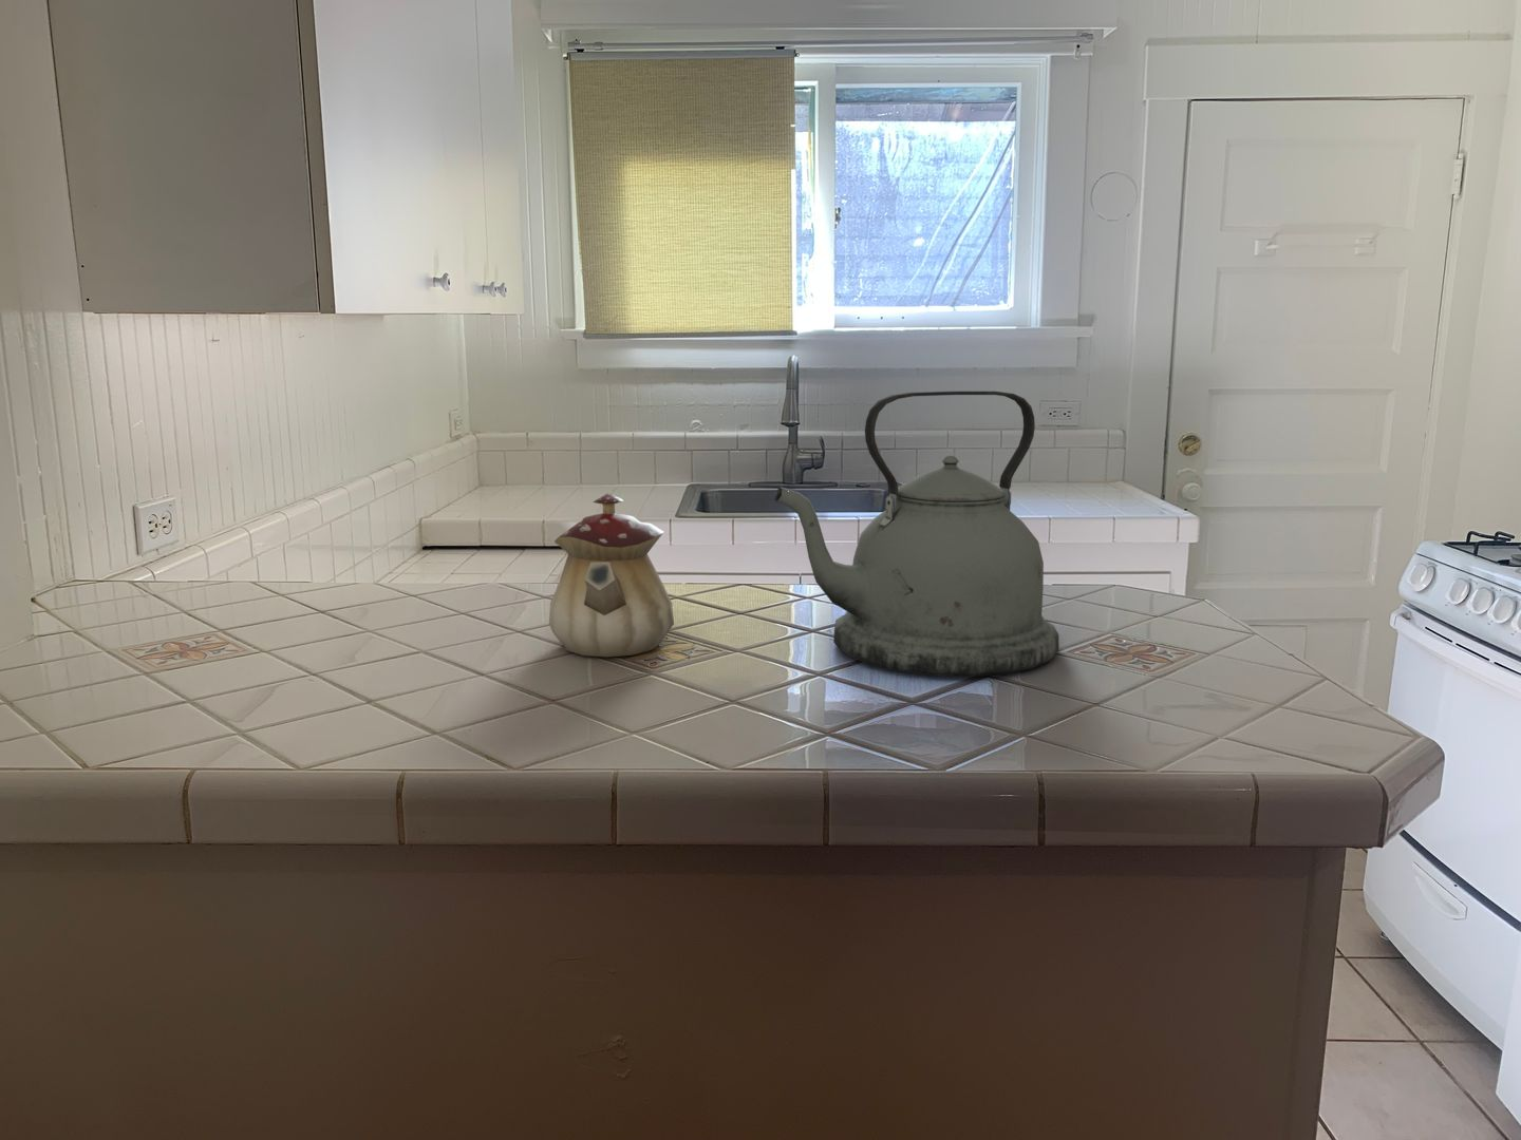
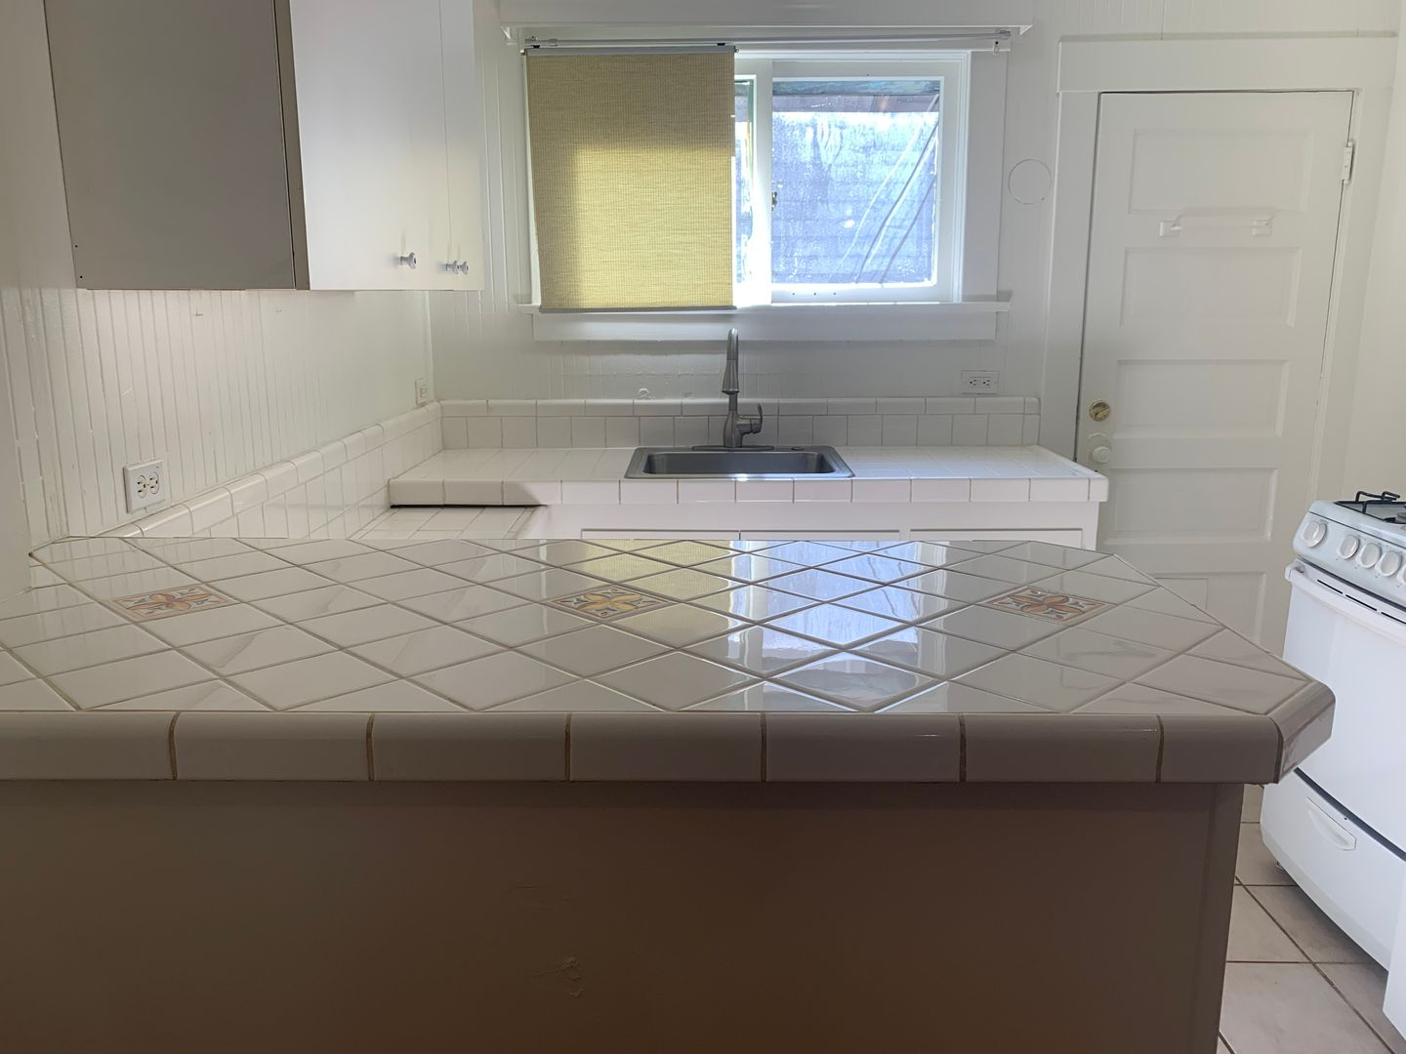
- kettle (938, 522)
- teapot (611, 566)
